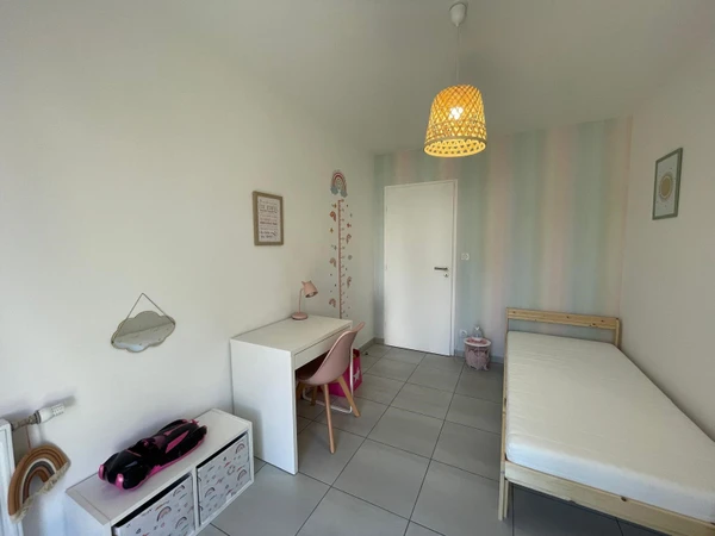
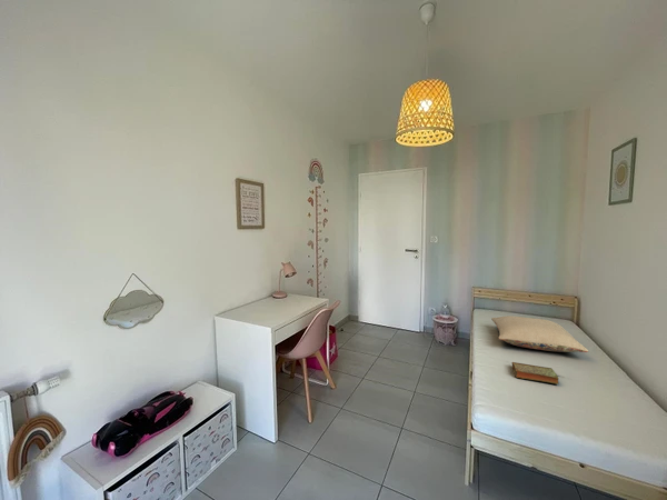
+ book (531, 370)
+ pillow (531, 332)
